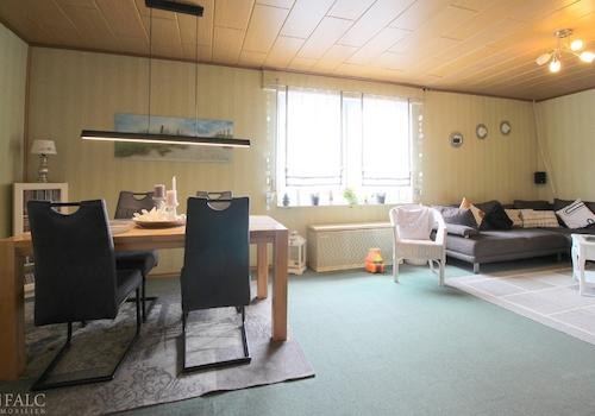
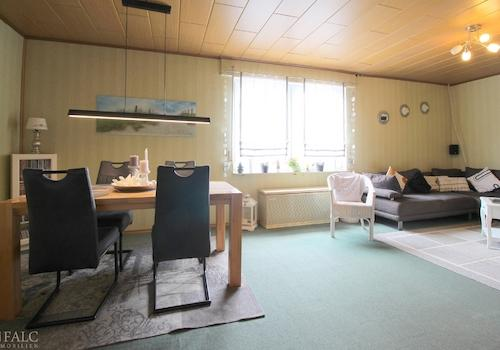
- toy house (374, 259)
